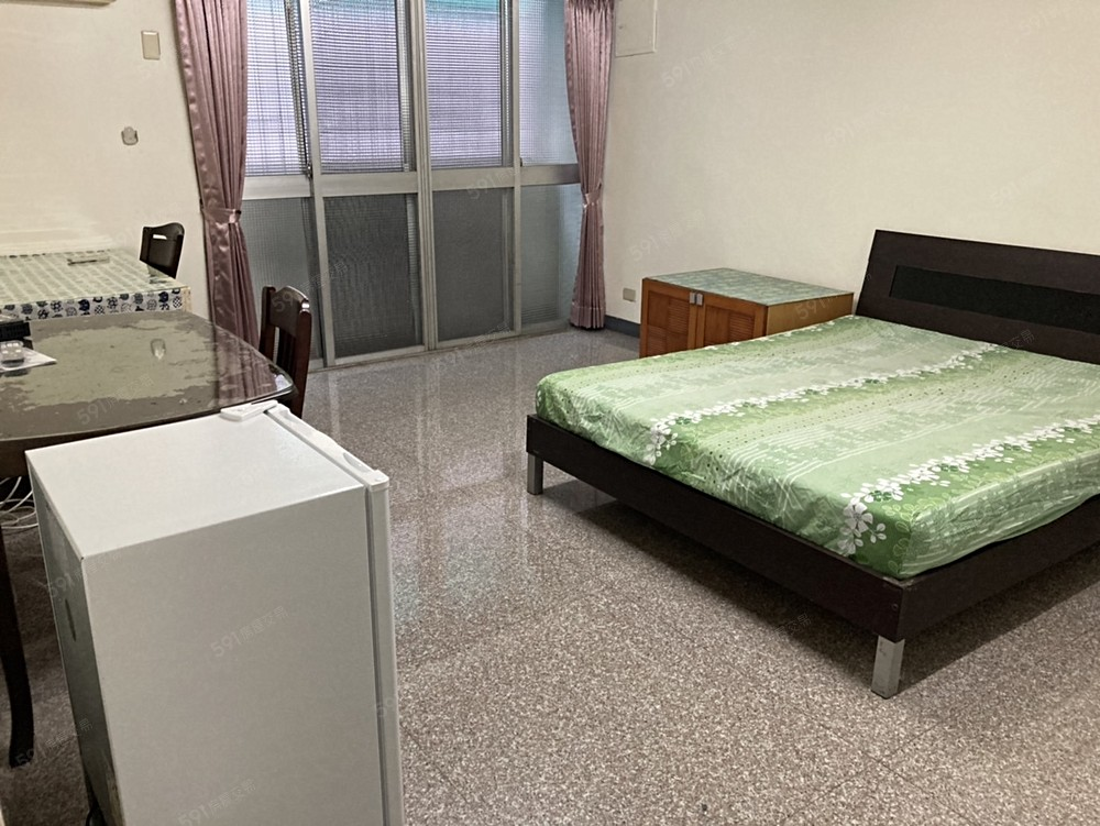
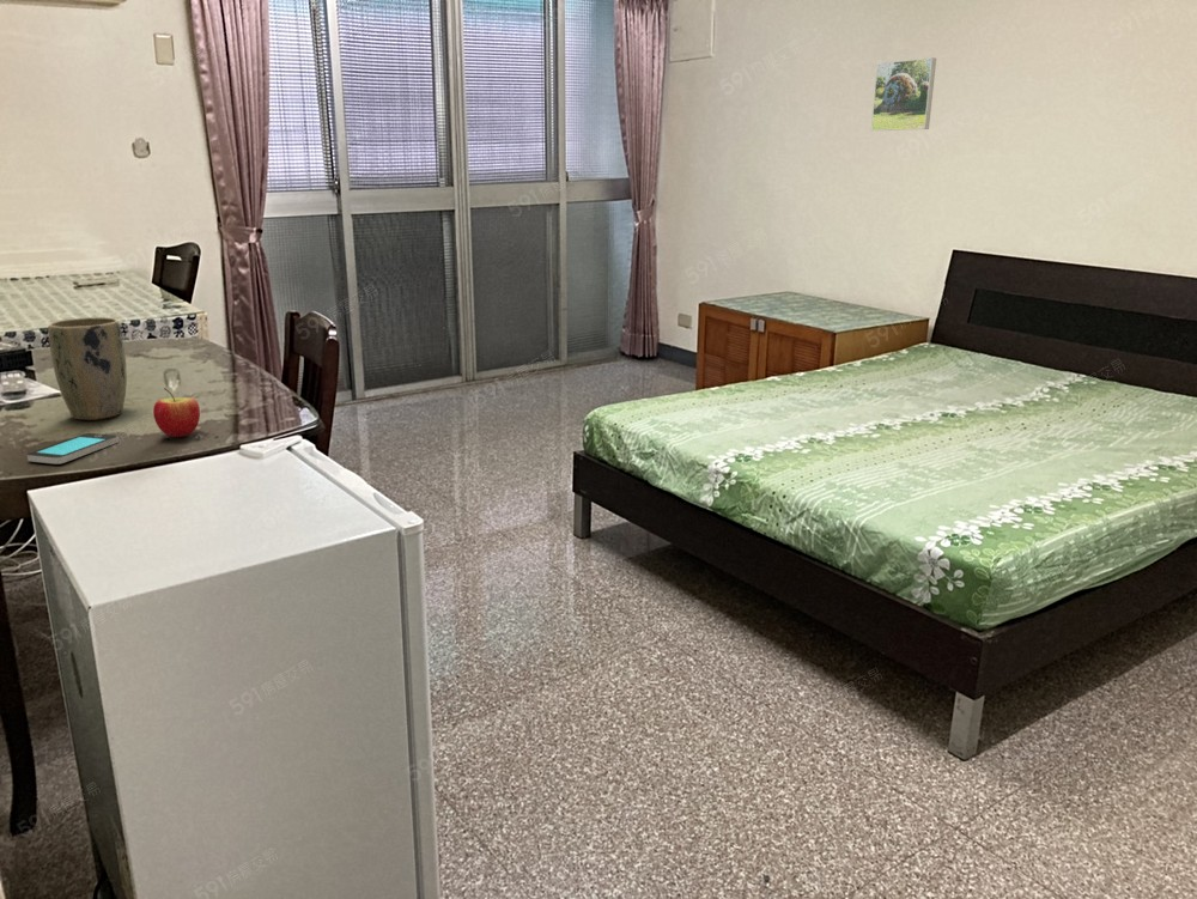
+ smartphone (73, 448)
+ plant pot (91, 369)
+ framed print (901, 95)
+ apple (176, 411)
